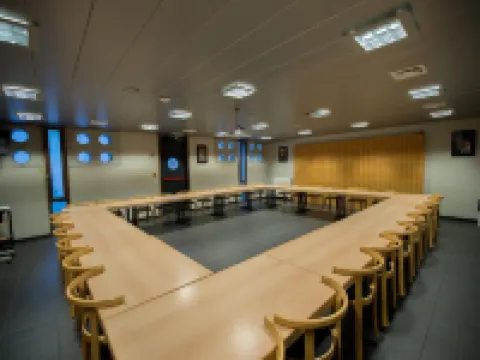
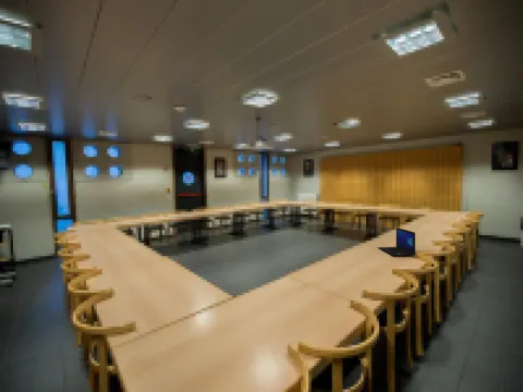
+ laptop (397, 241)
